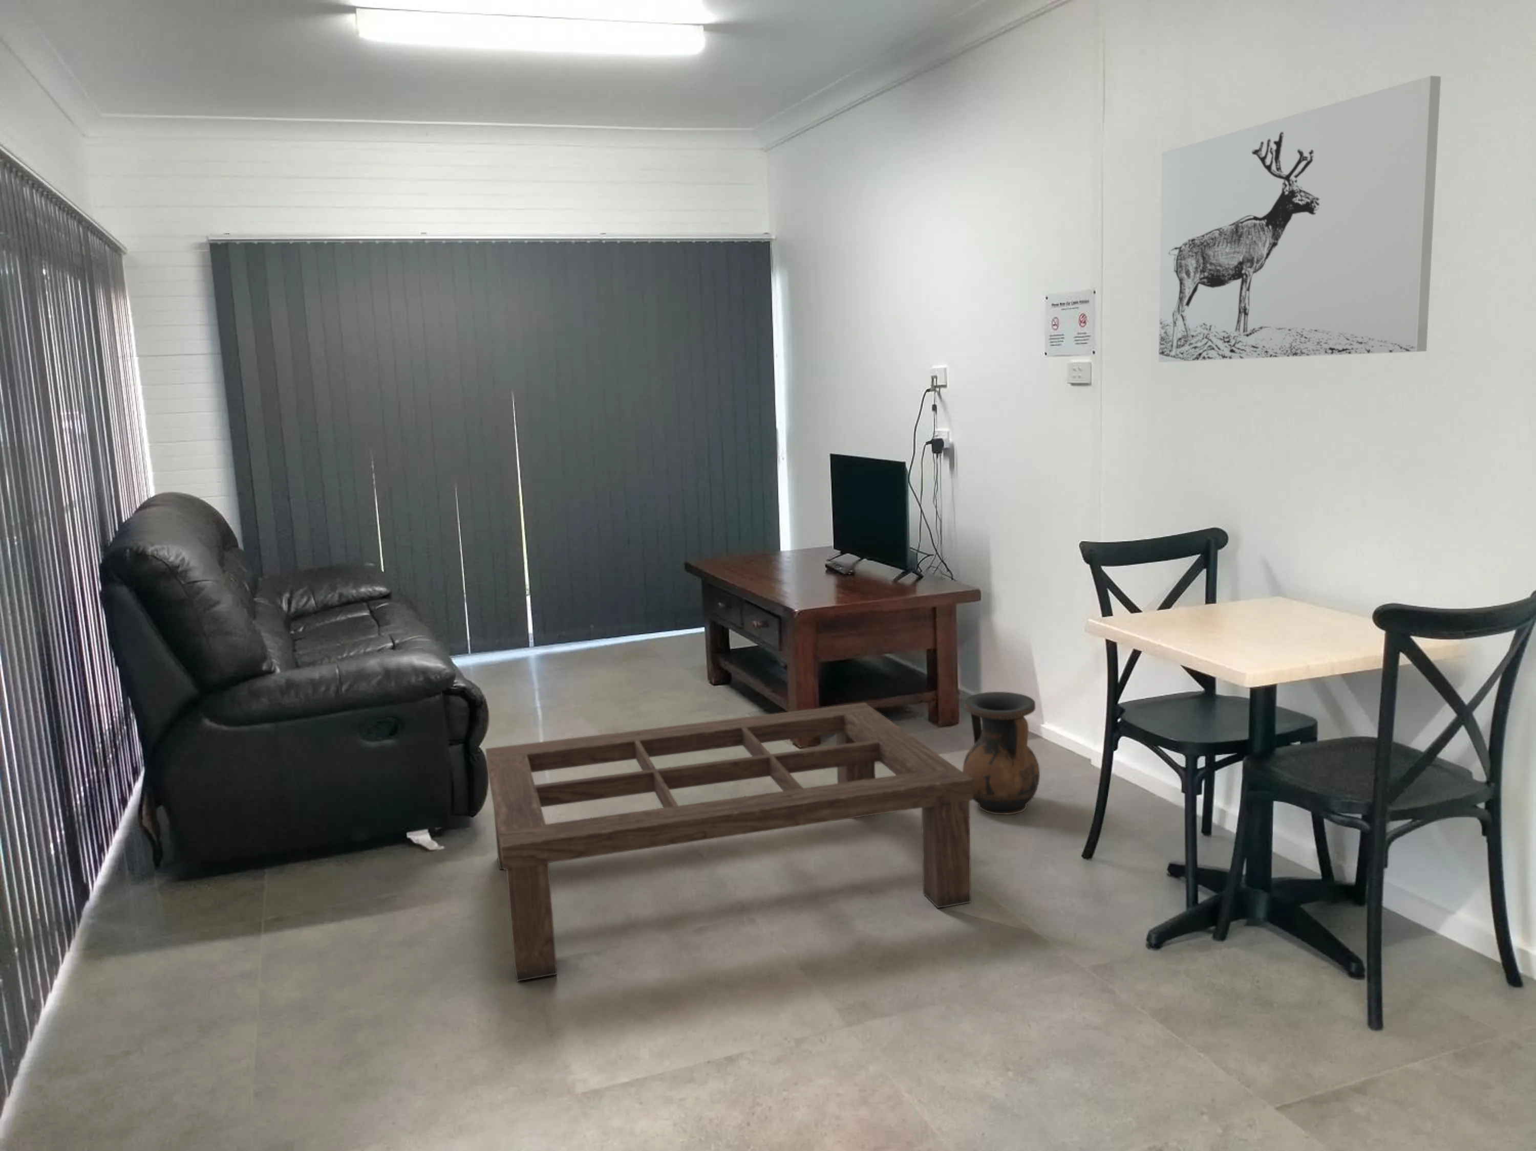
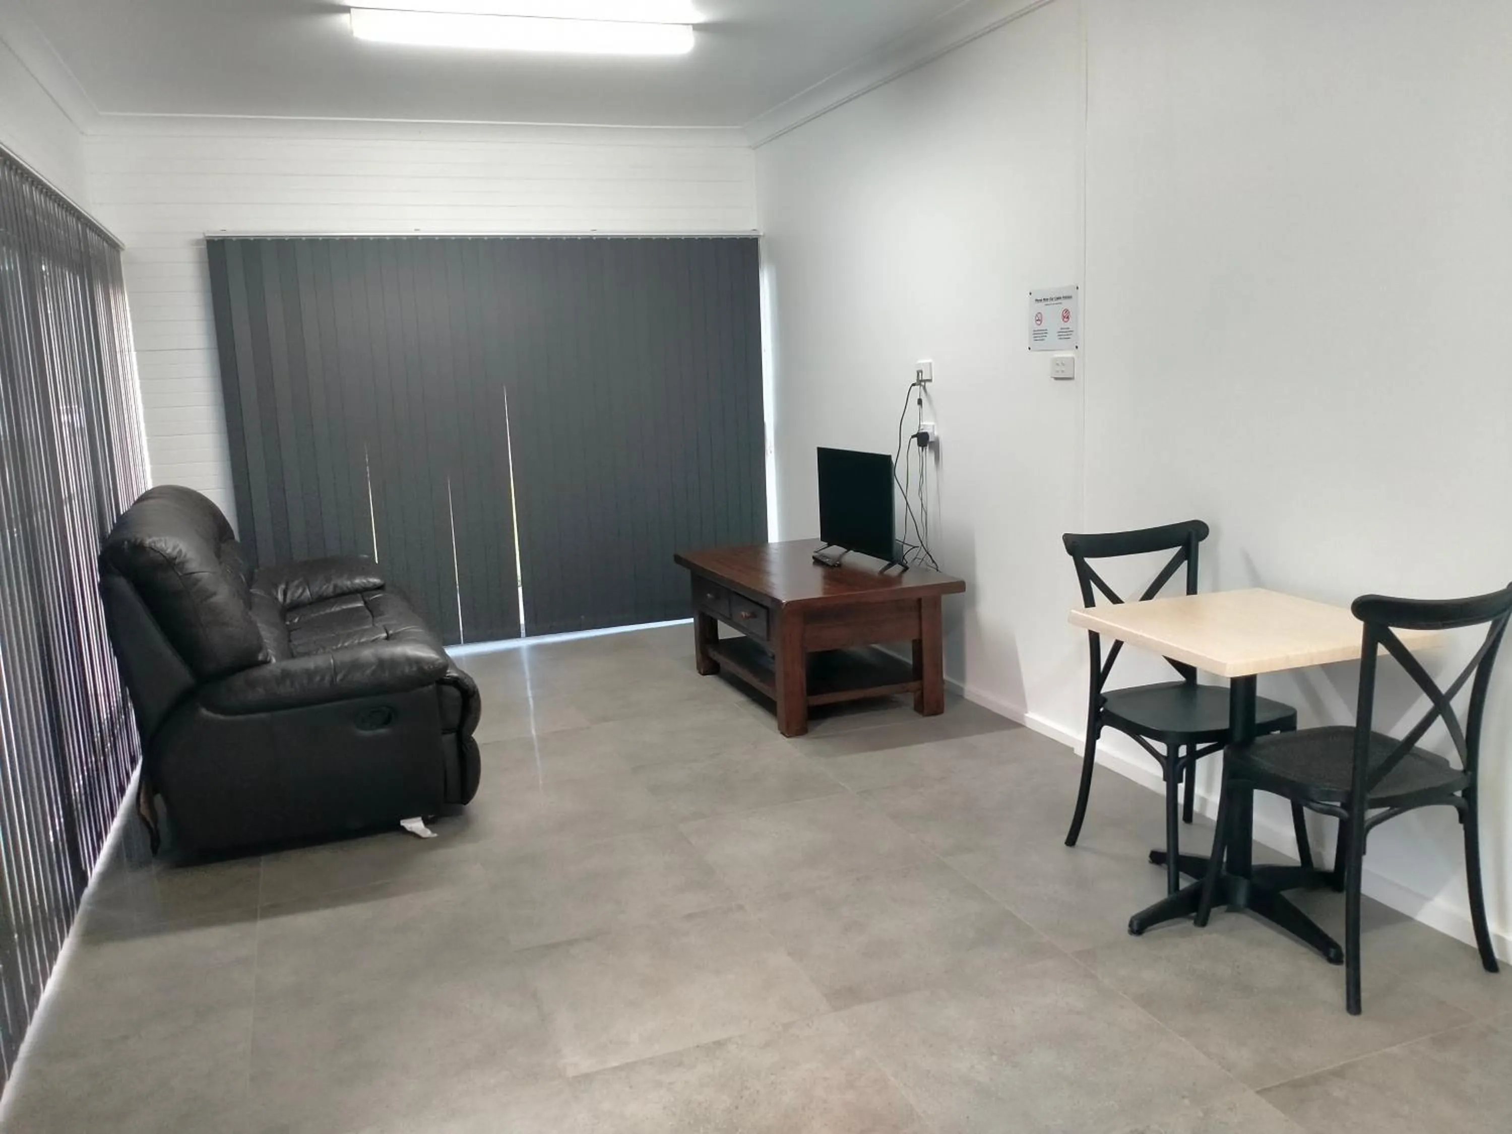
- coffee table (716, 821)
- wall art (1278, 239)
- vase (1000, 753)
